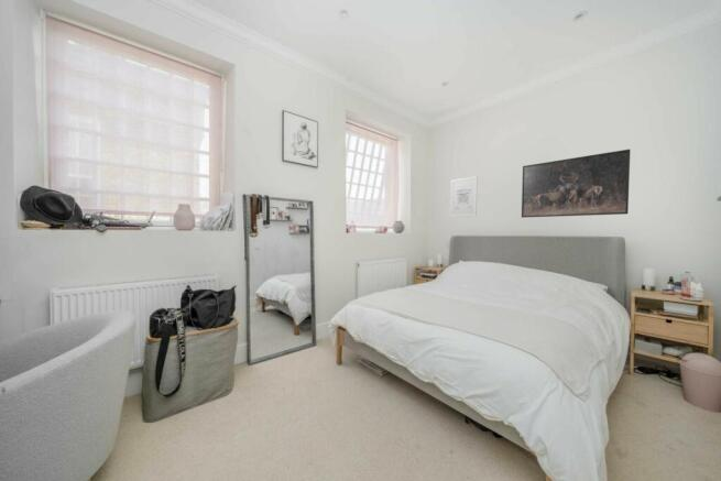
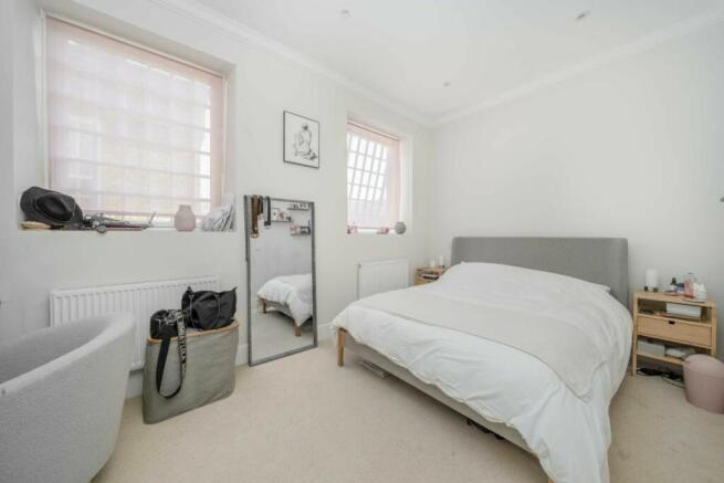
- wall art (462, 197)
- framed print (569, 187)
